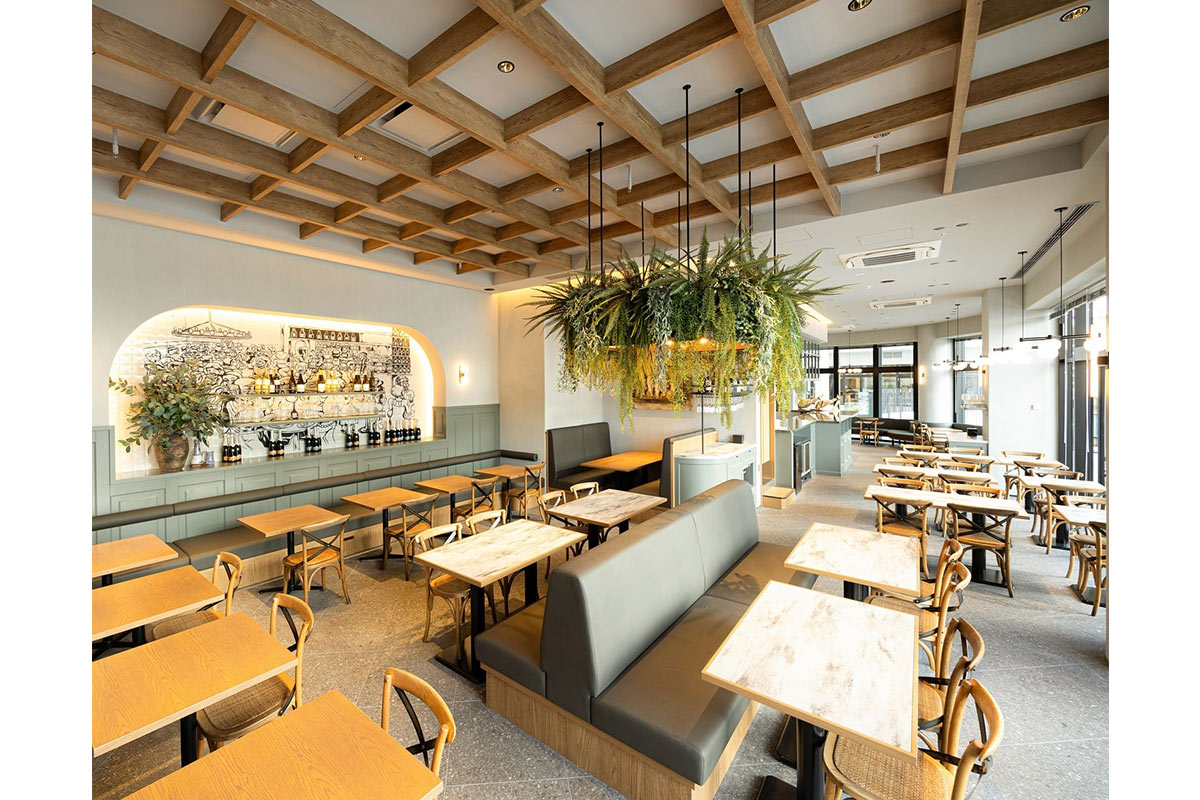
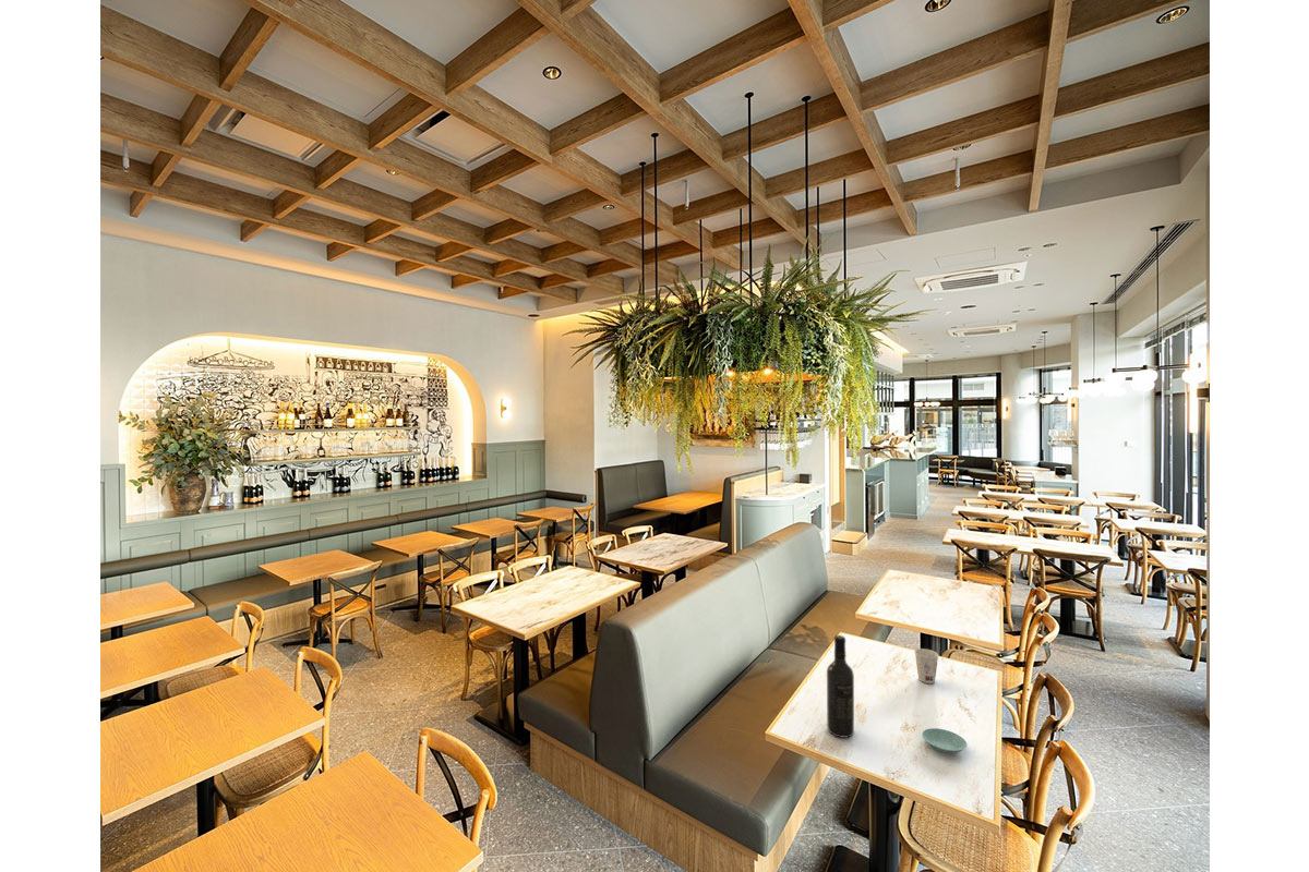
+ wine bottle (840, 683)
+ saucer (944, 742)
+ cup (926, 666)
